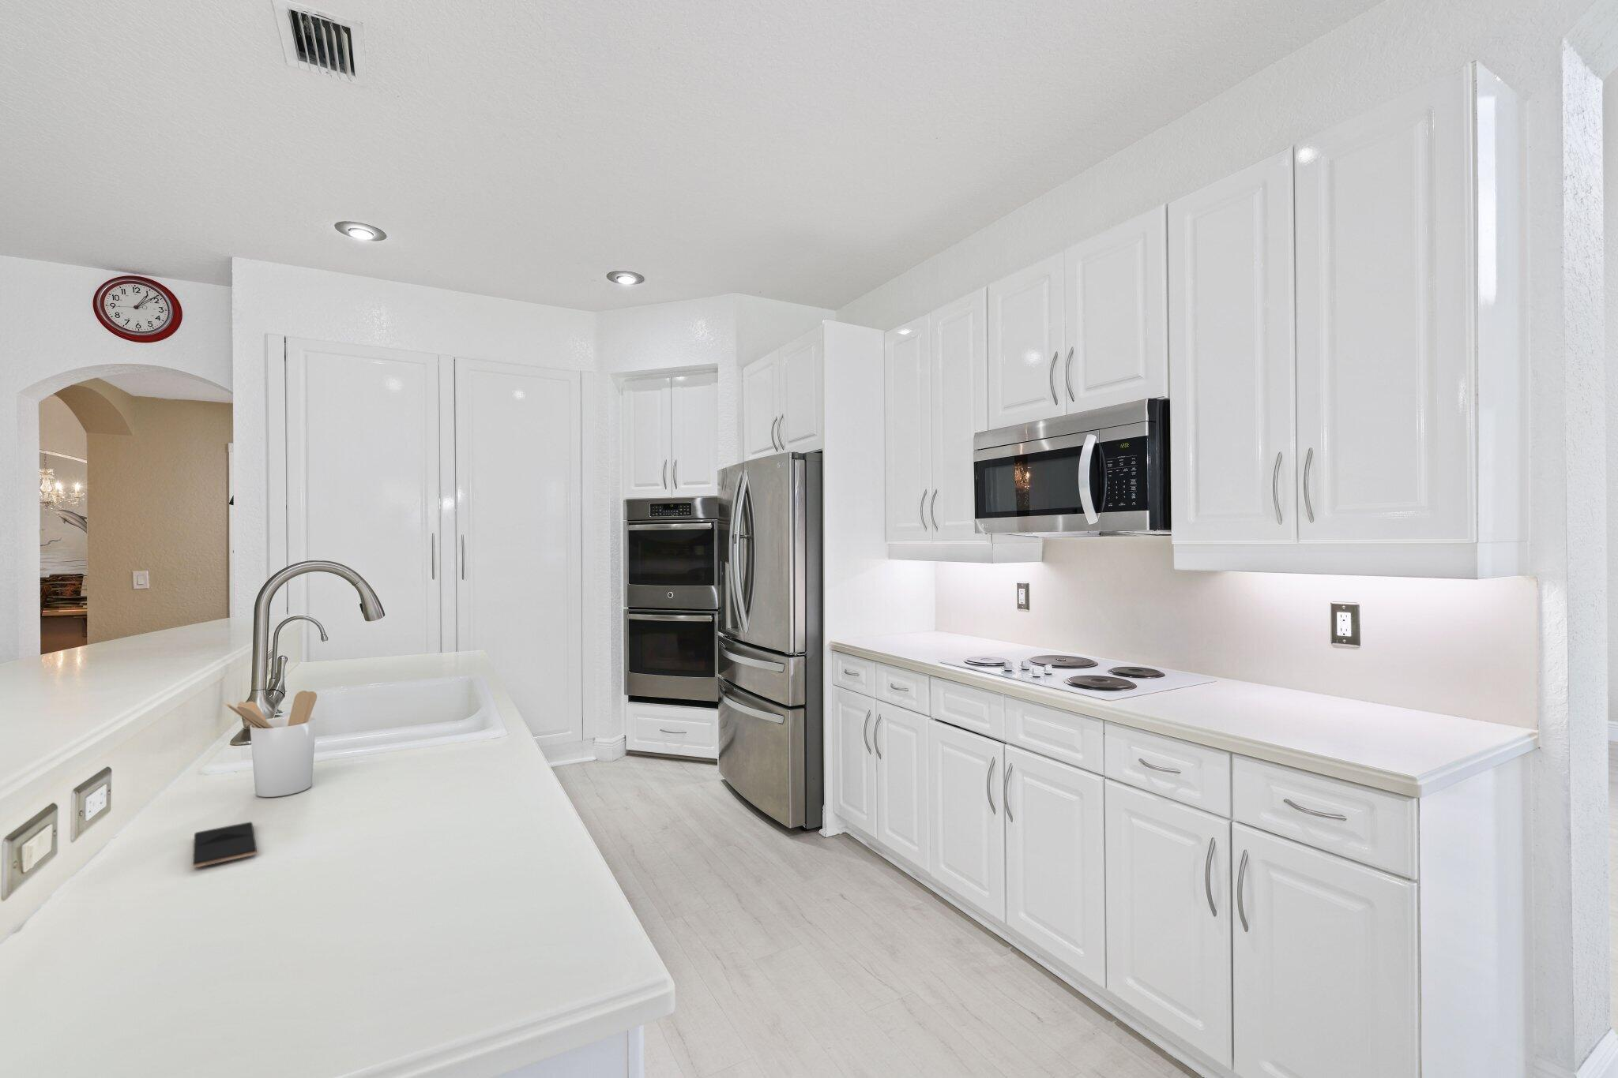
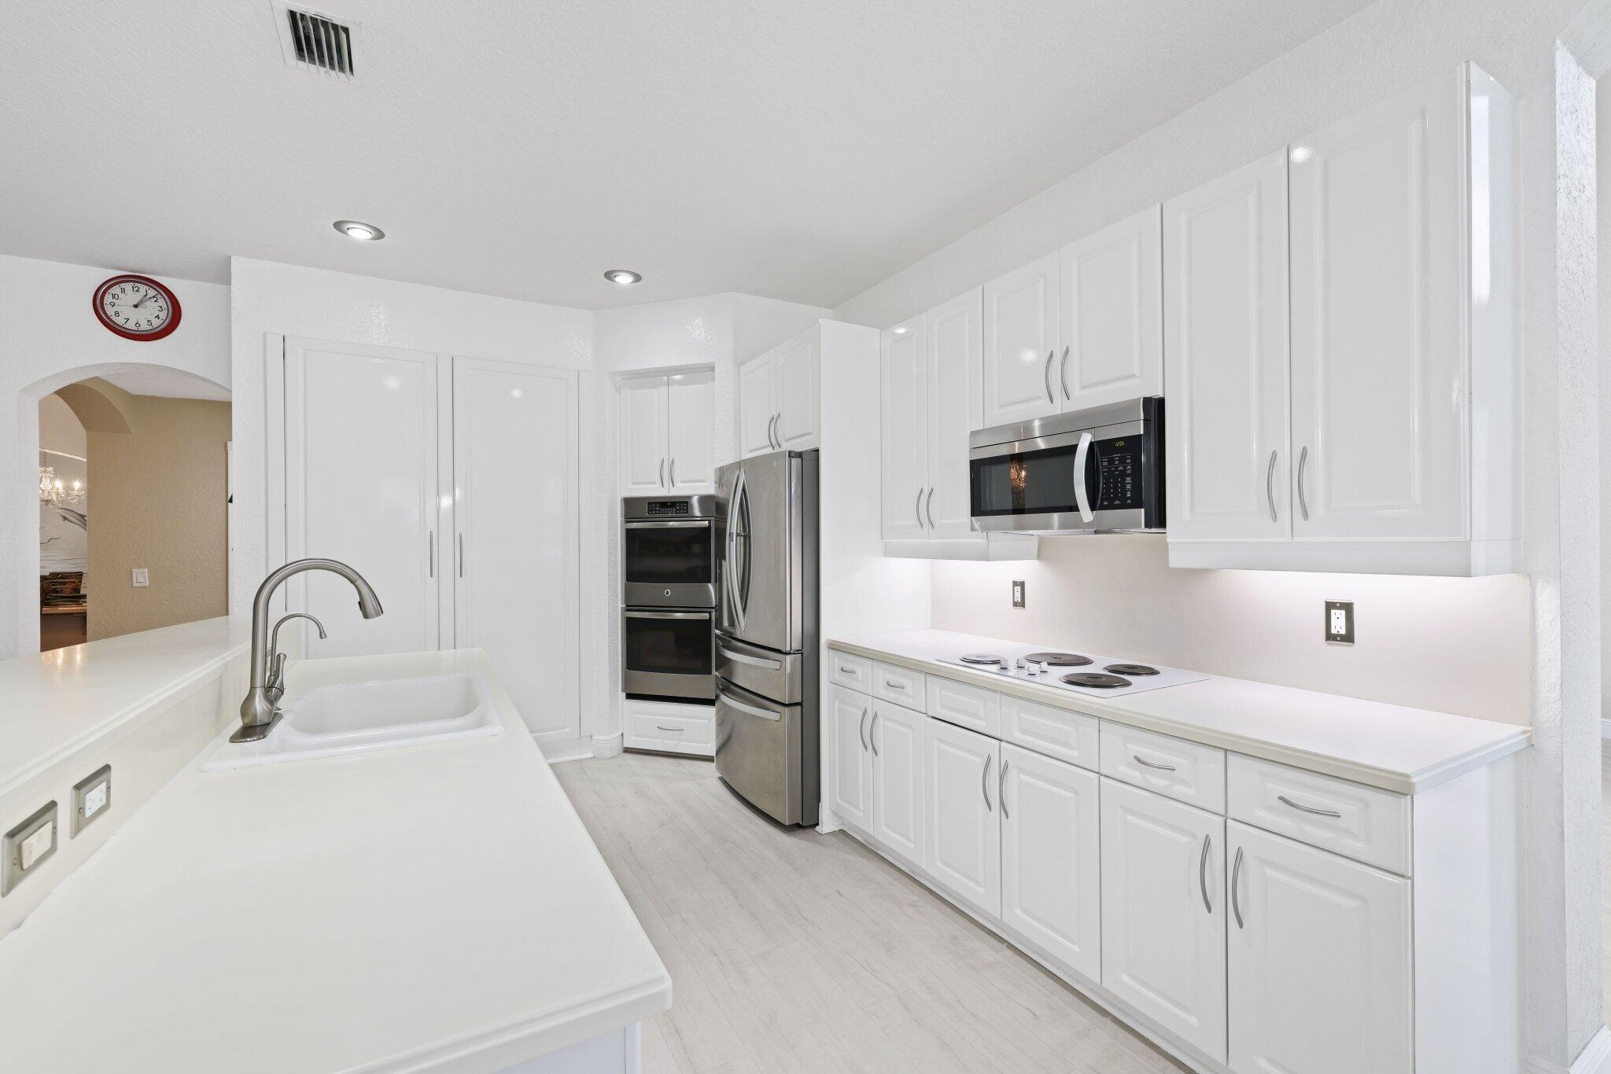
- smartphone (224, 843)
- utensil holder (270, 742)
